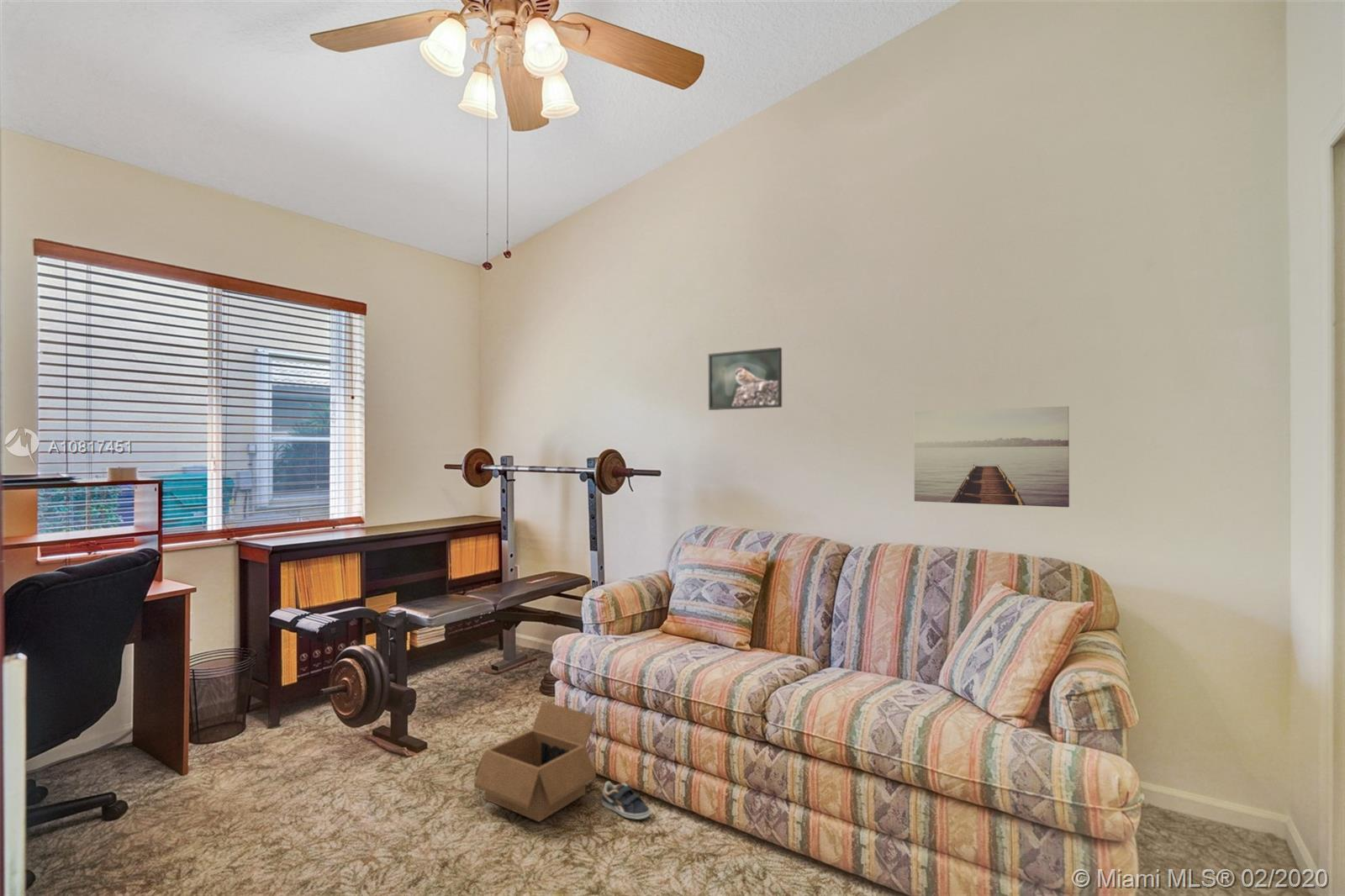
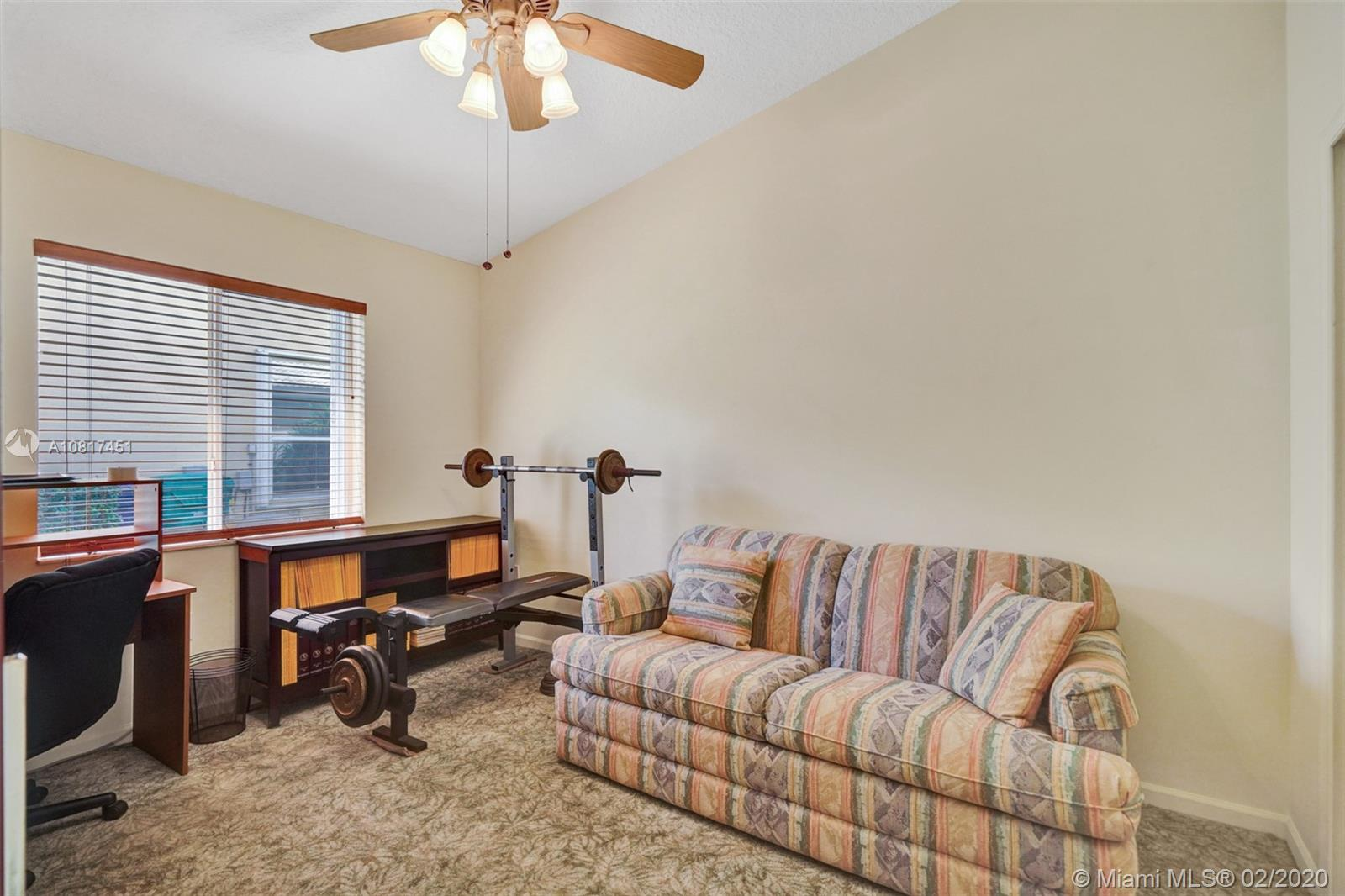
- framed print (744, 379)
- box (535, 759)
- wall art (987, 456)
- sneaker (624, 799)
